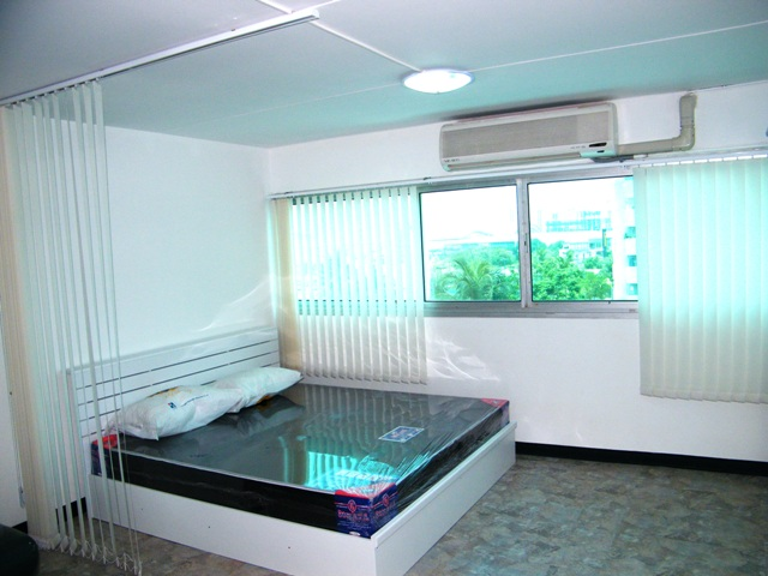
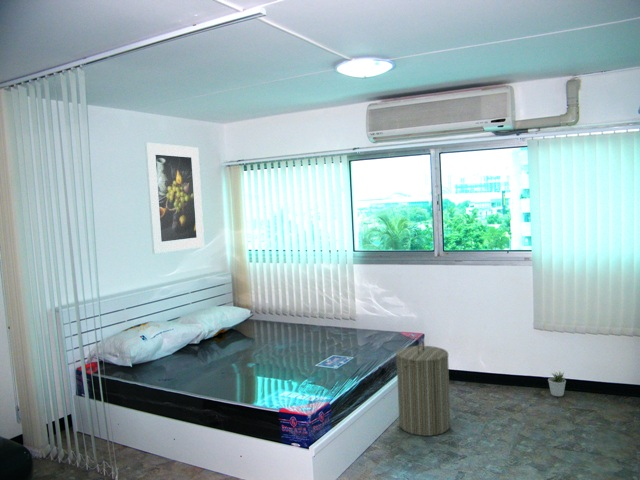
+ potted plant (556, 382)
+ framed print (176, 198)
+ laundry hamper (423, 383)
